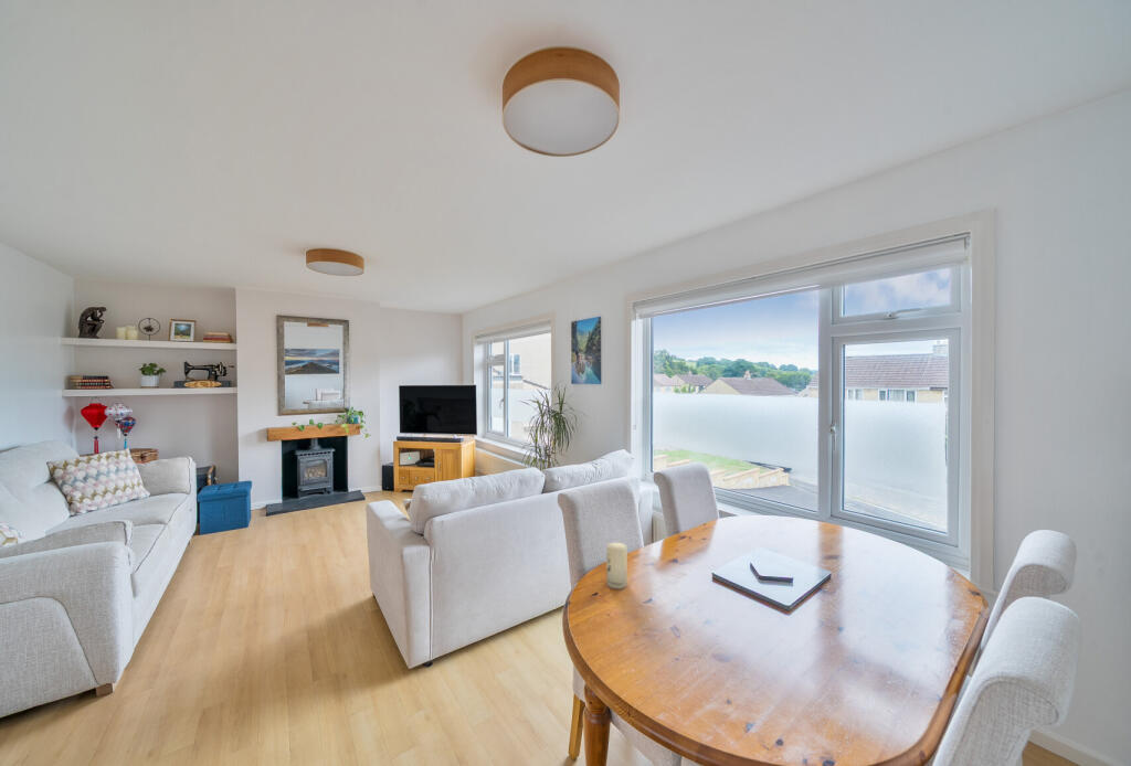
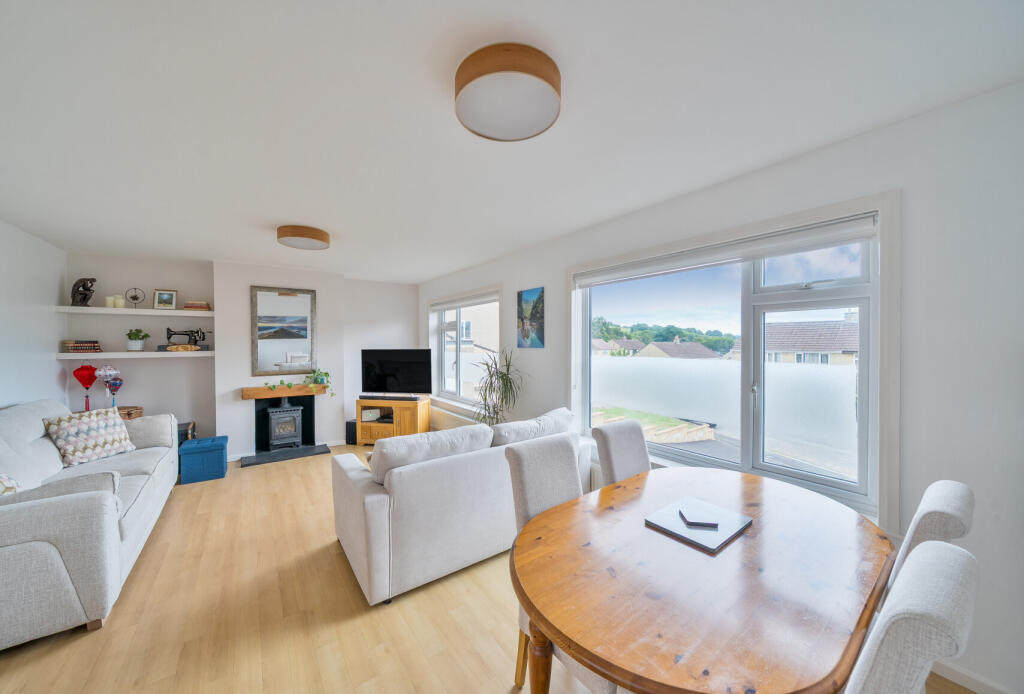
- candle (616, 565)
